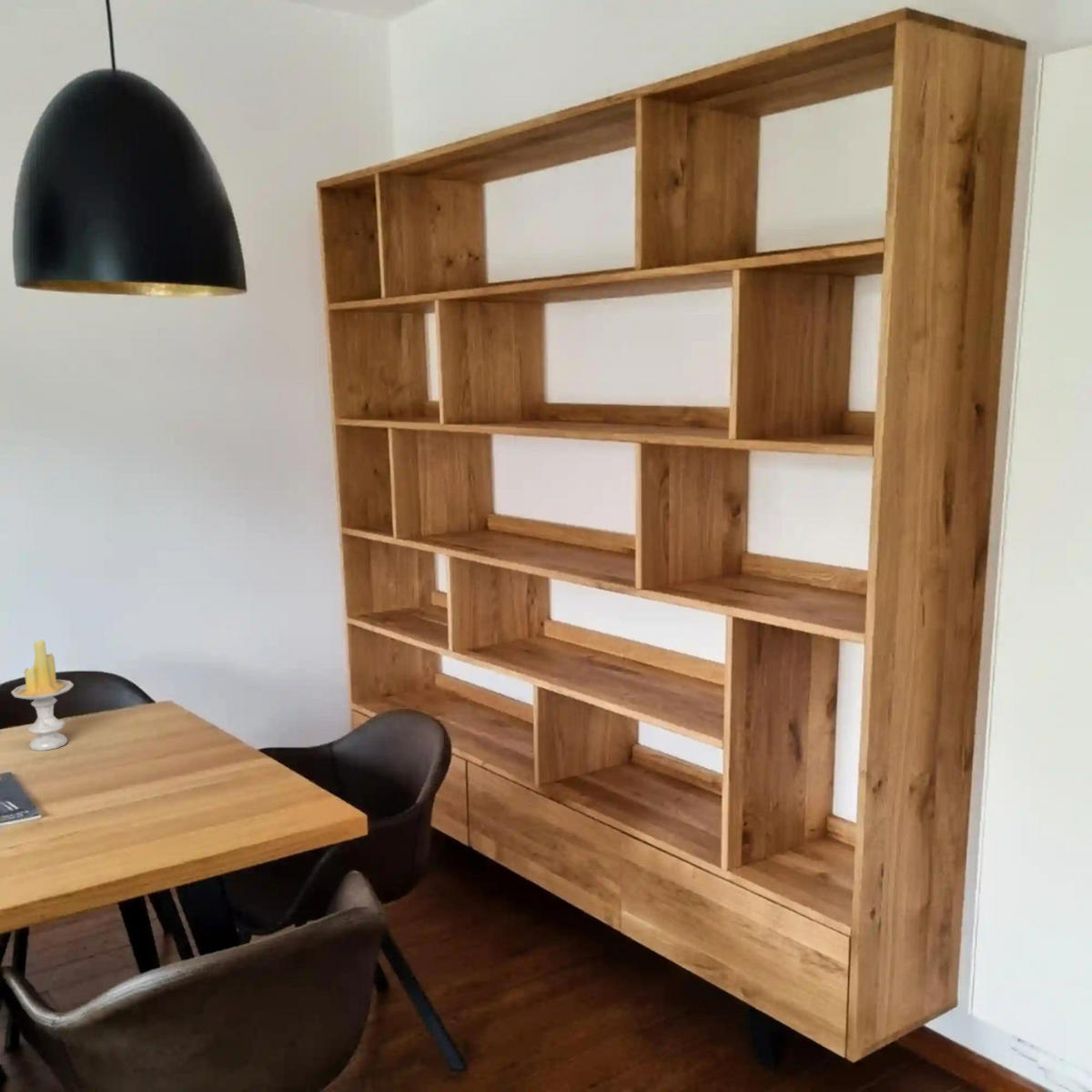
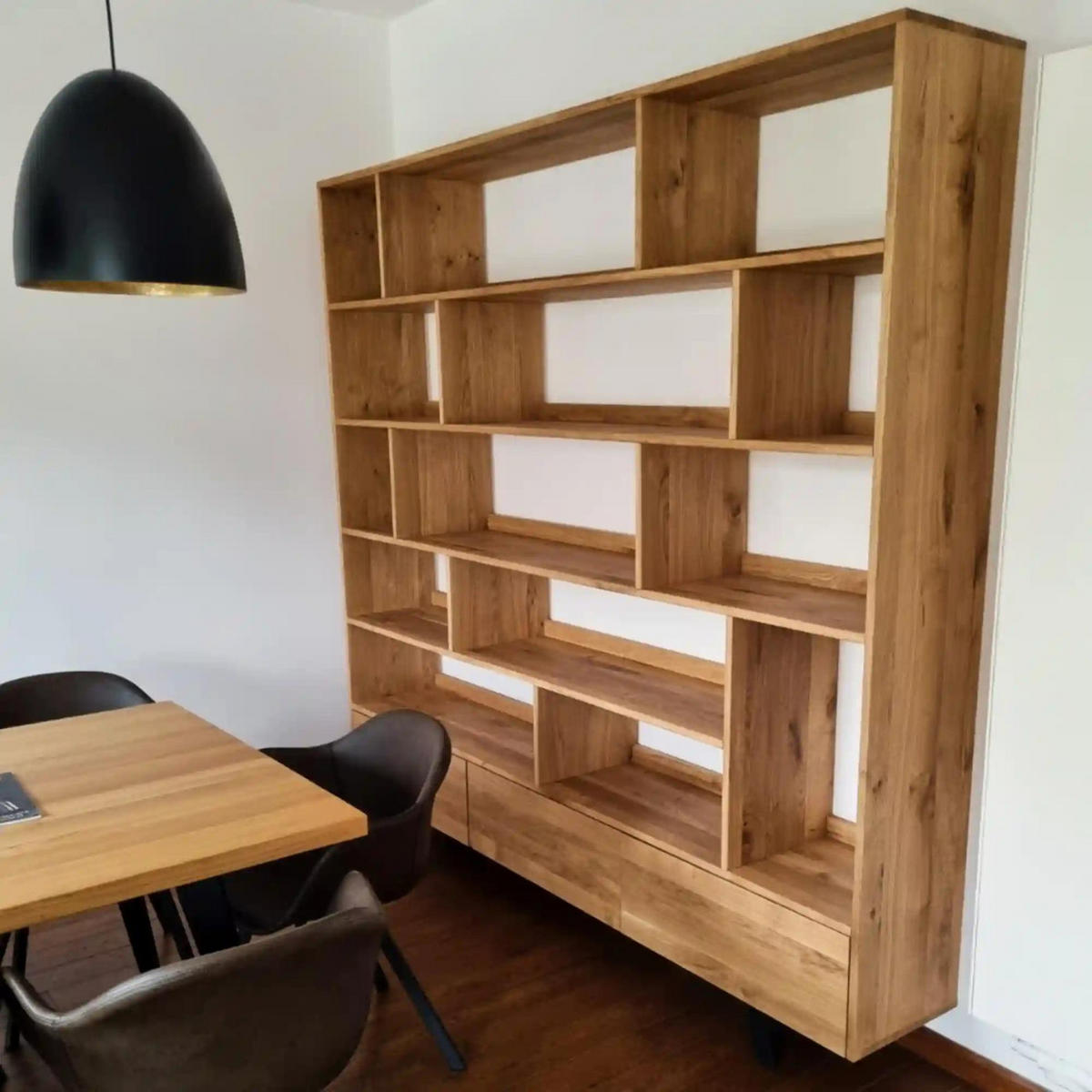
- candle (43, 692)
